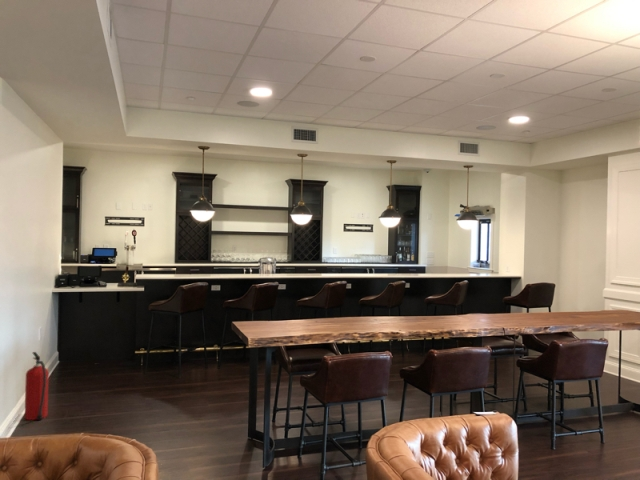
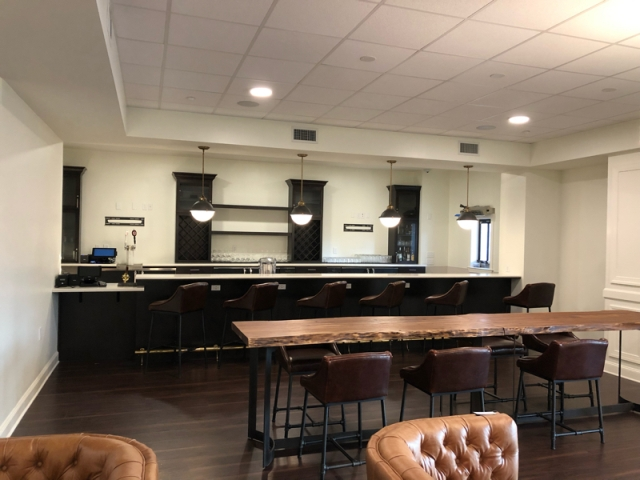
- fire extinguisher (36, 386)
